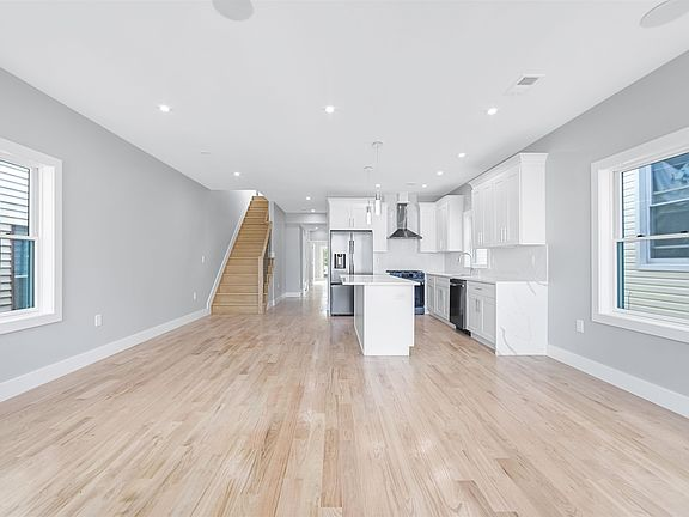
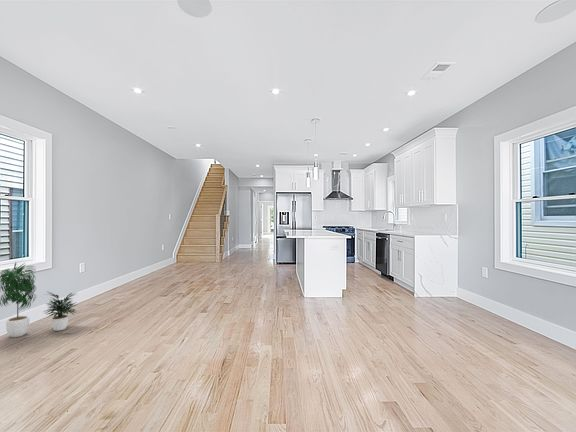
+ potted plant (35, 294)
